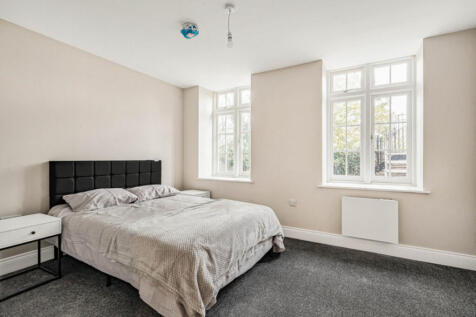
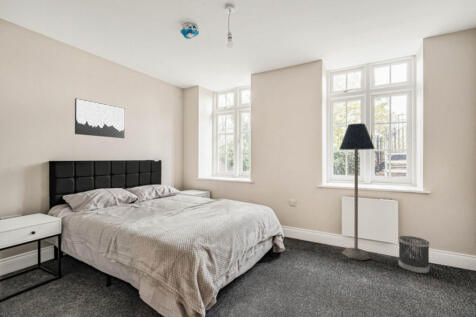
+ wastebasket (413, 253)
+ wall art (101, 120)
+ floor lamp (356, 189)
